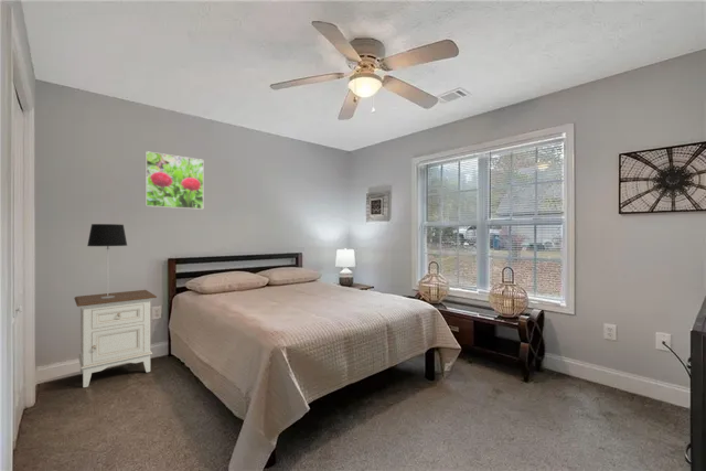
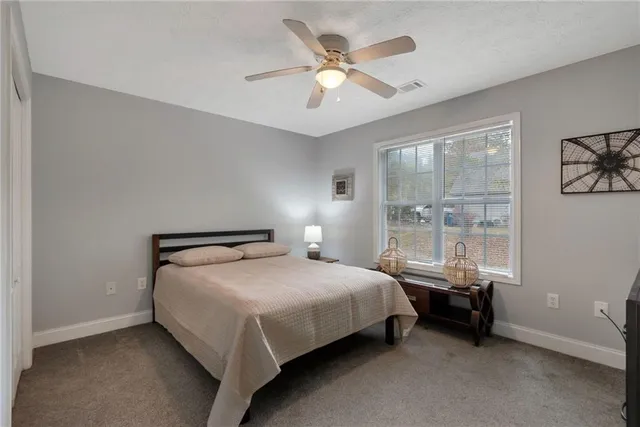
- nightstand (116, 334)
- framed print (175, 181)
- table lamp (107, 260)
